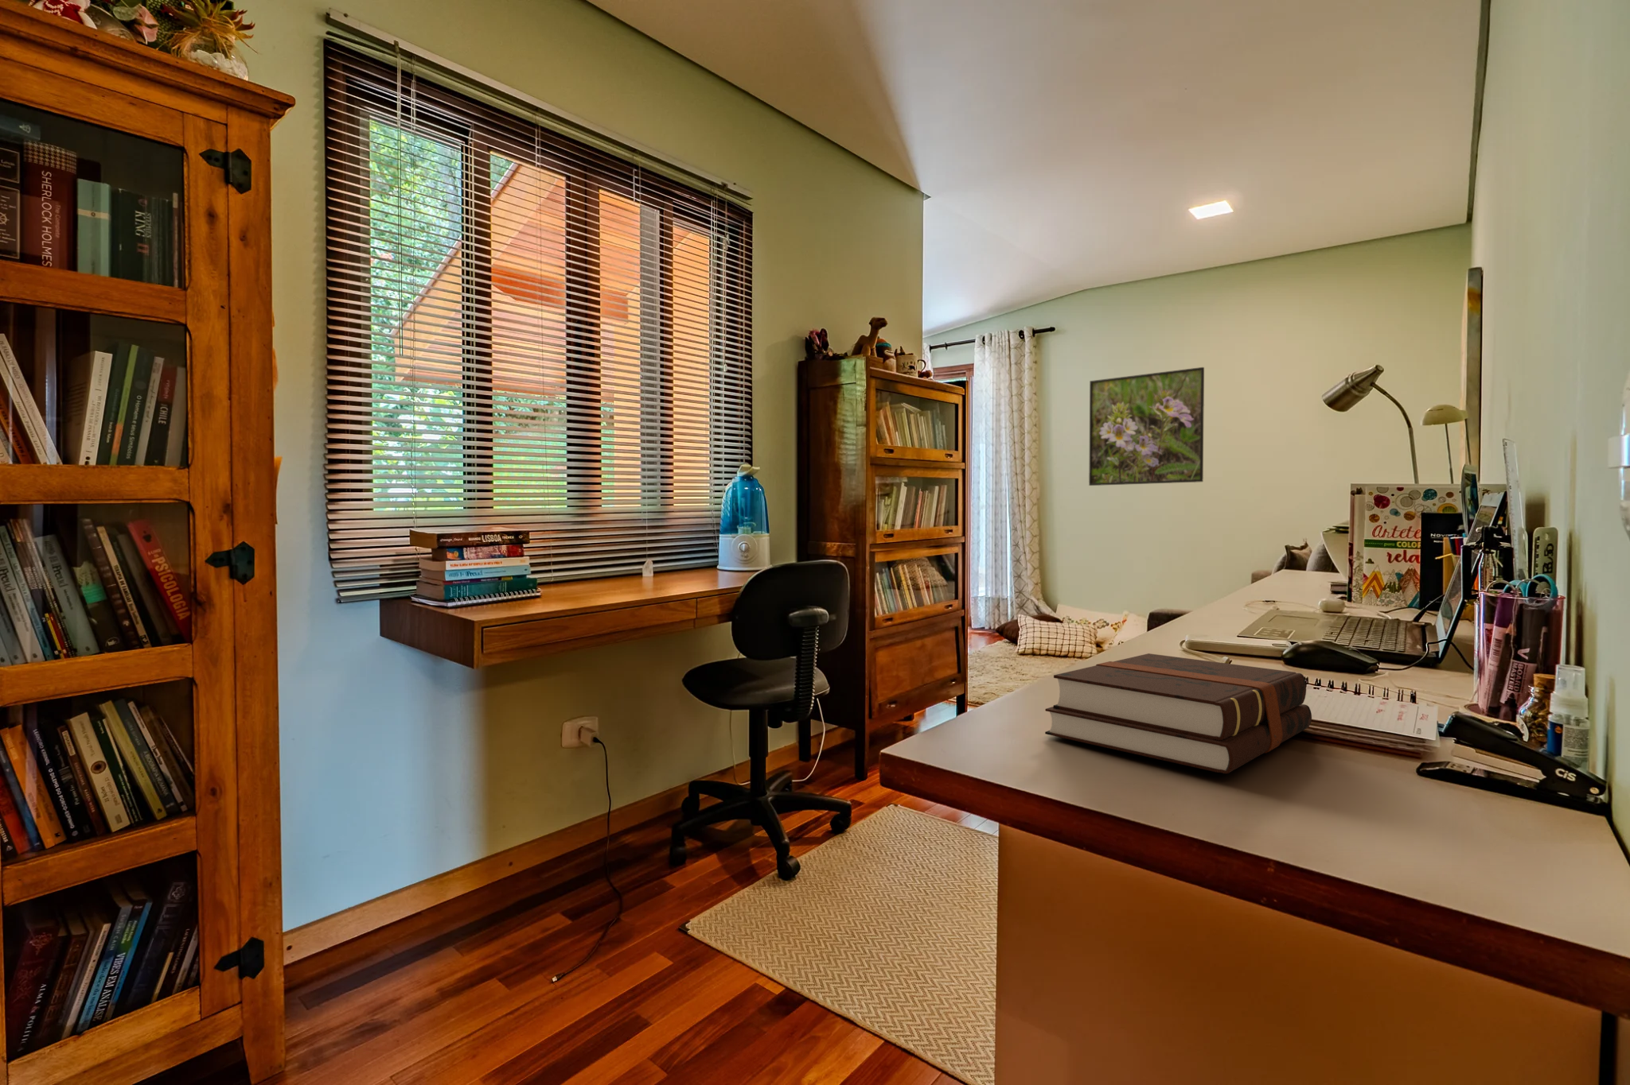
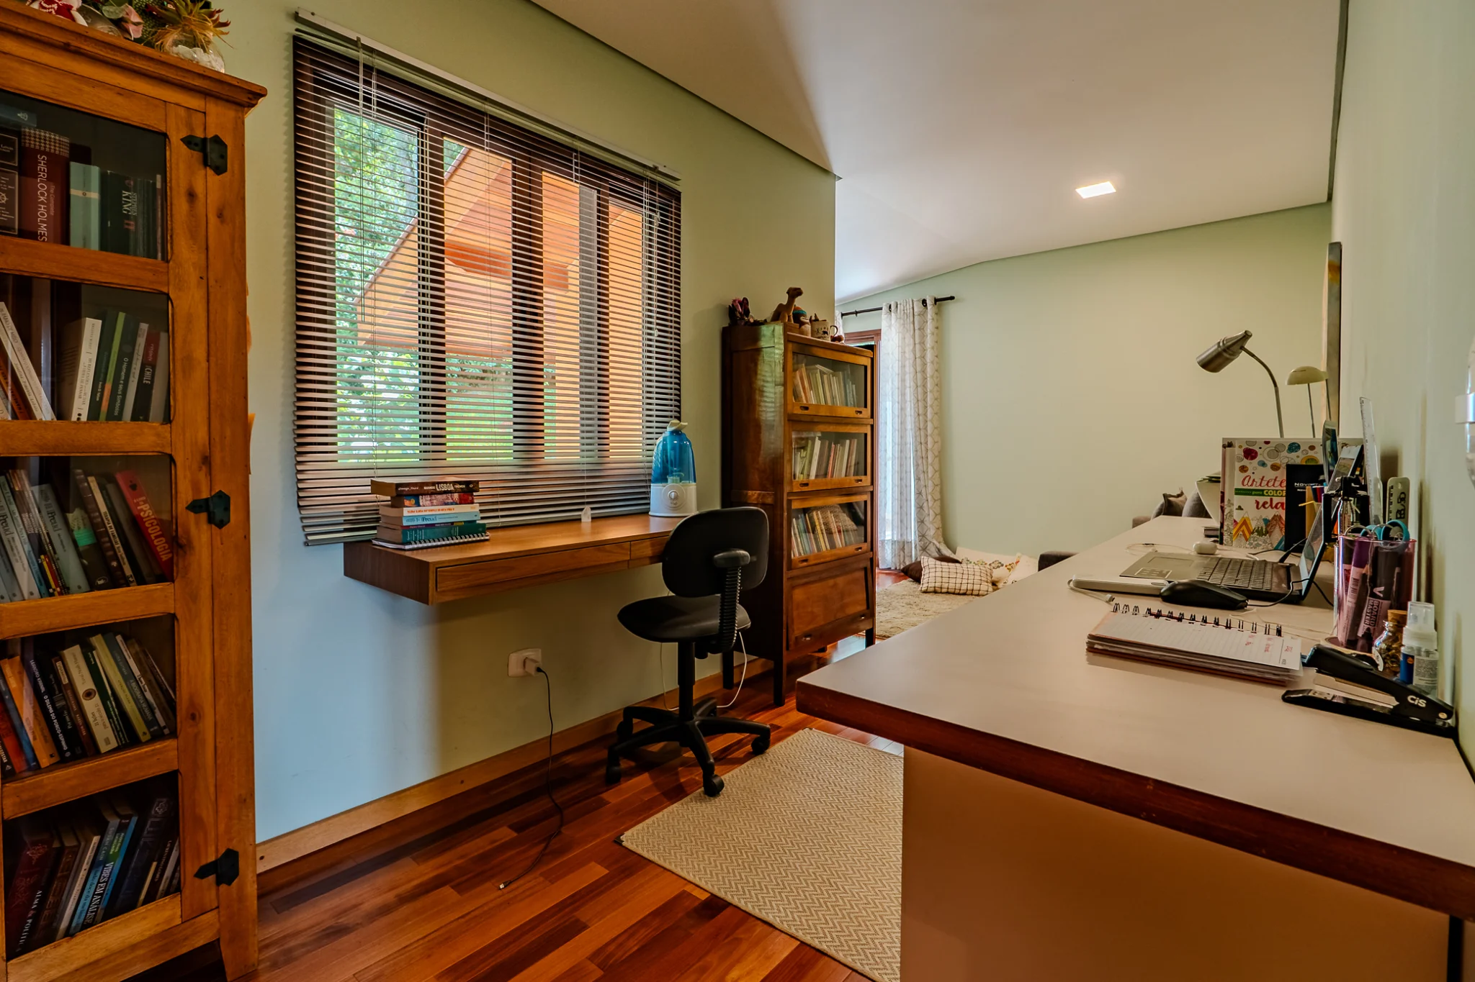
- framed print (1144, 429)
- hardback book (1179, 702)
